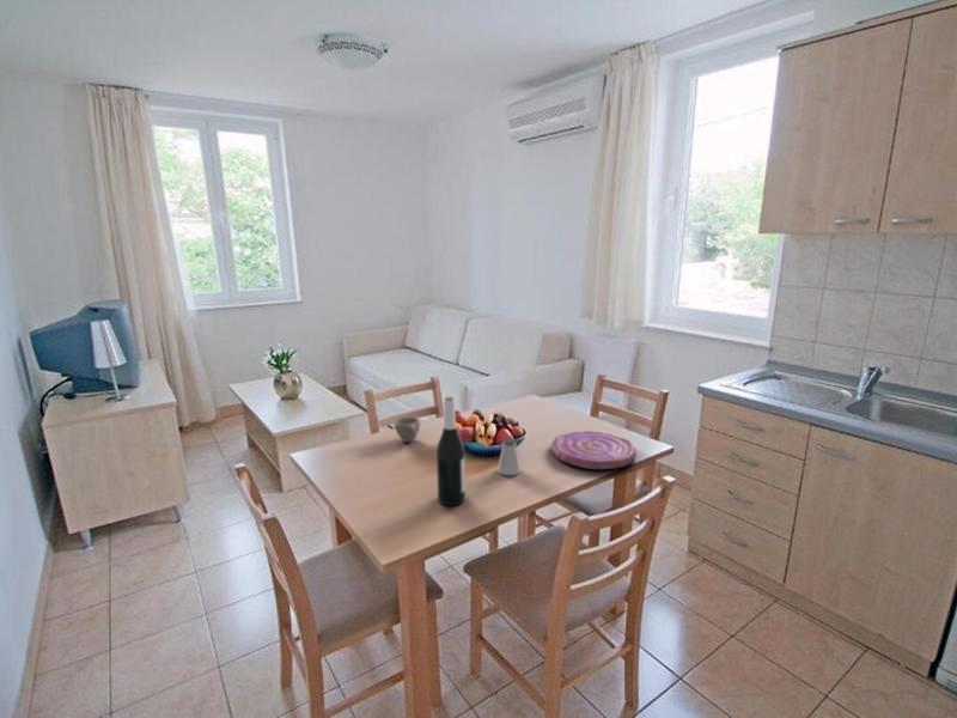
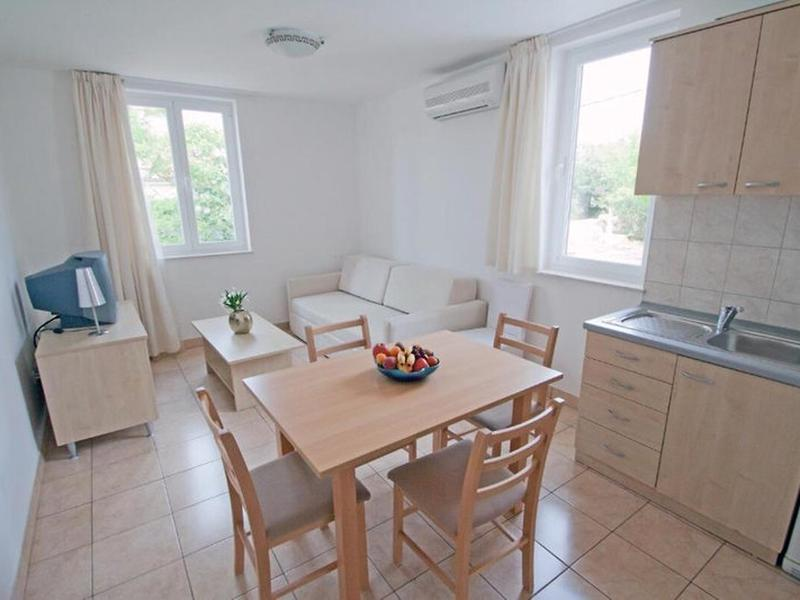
- cup (409, 431)
- saltshaker (508, 455)
- plate (592, 448)
- wine bottle (450, 449)
